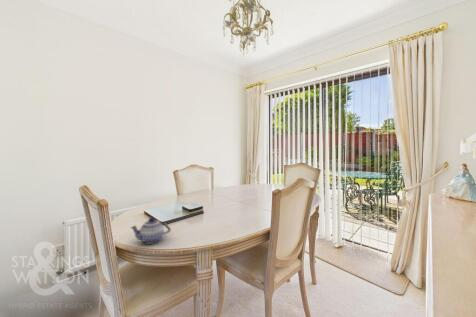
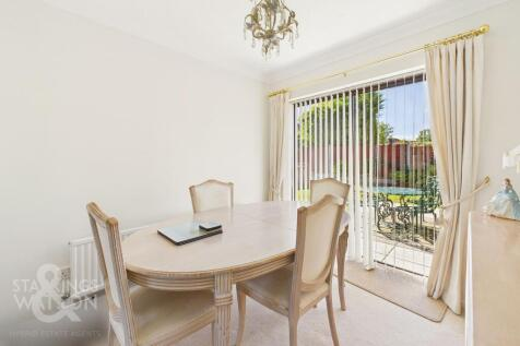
- teapot (151, 229)
